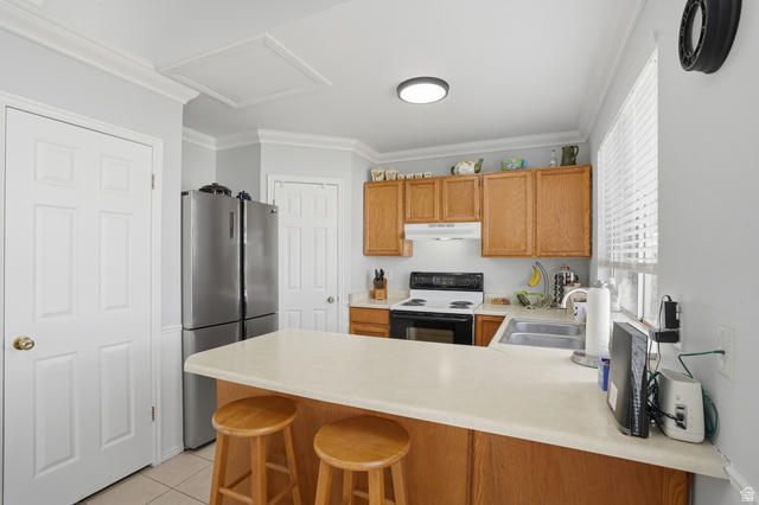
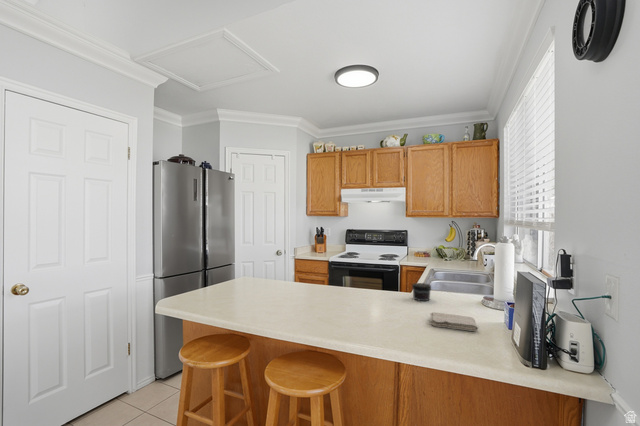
+ washcloth (452, 320)
+ jar (421, 292)
